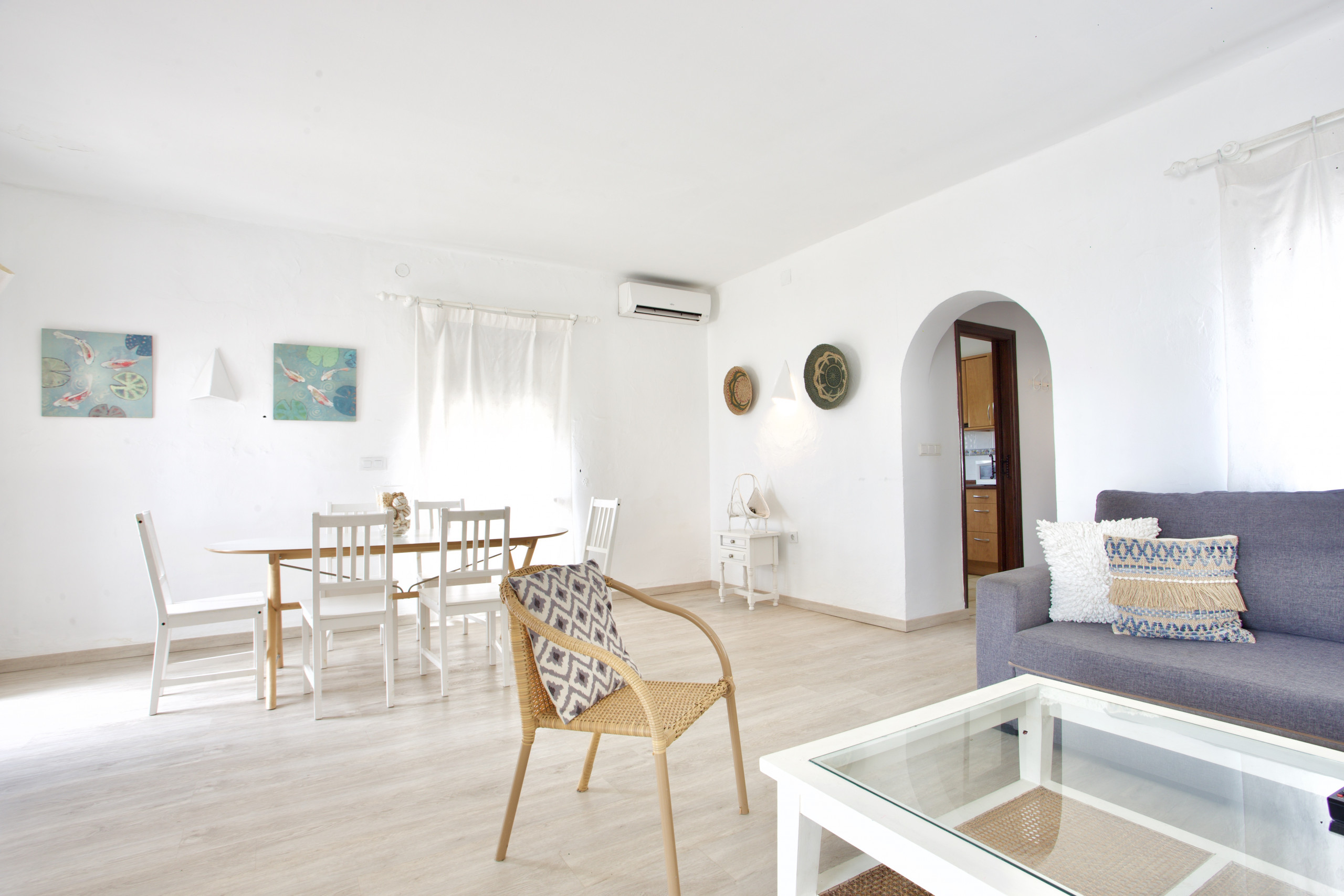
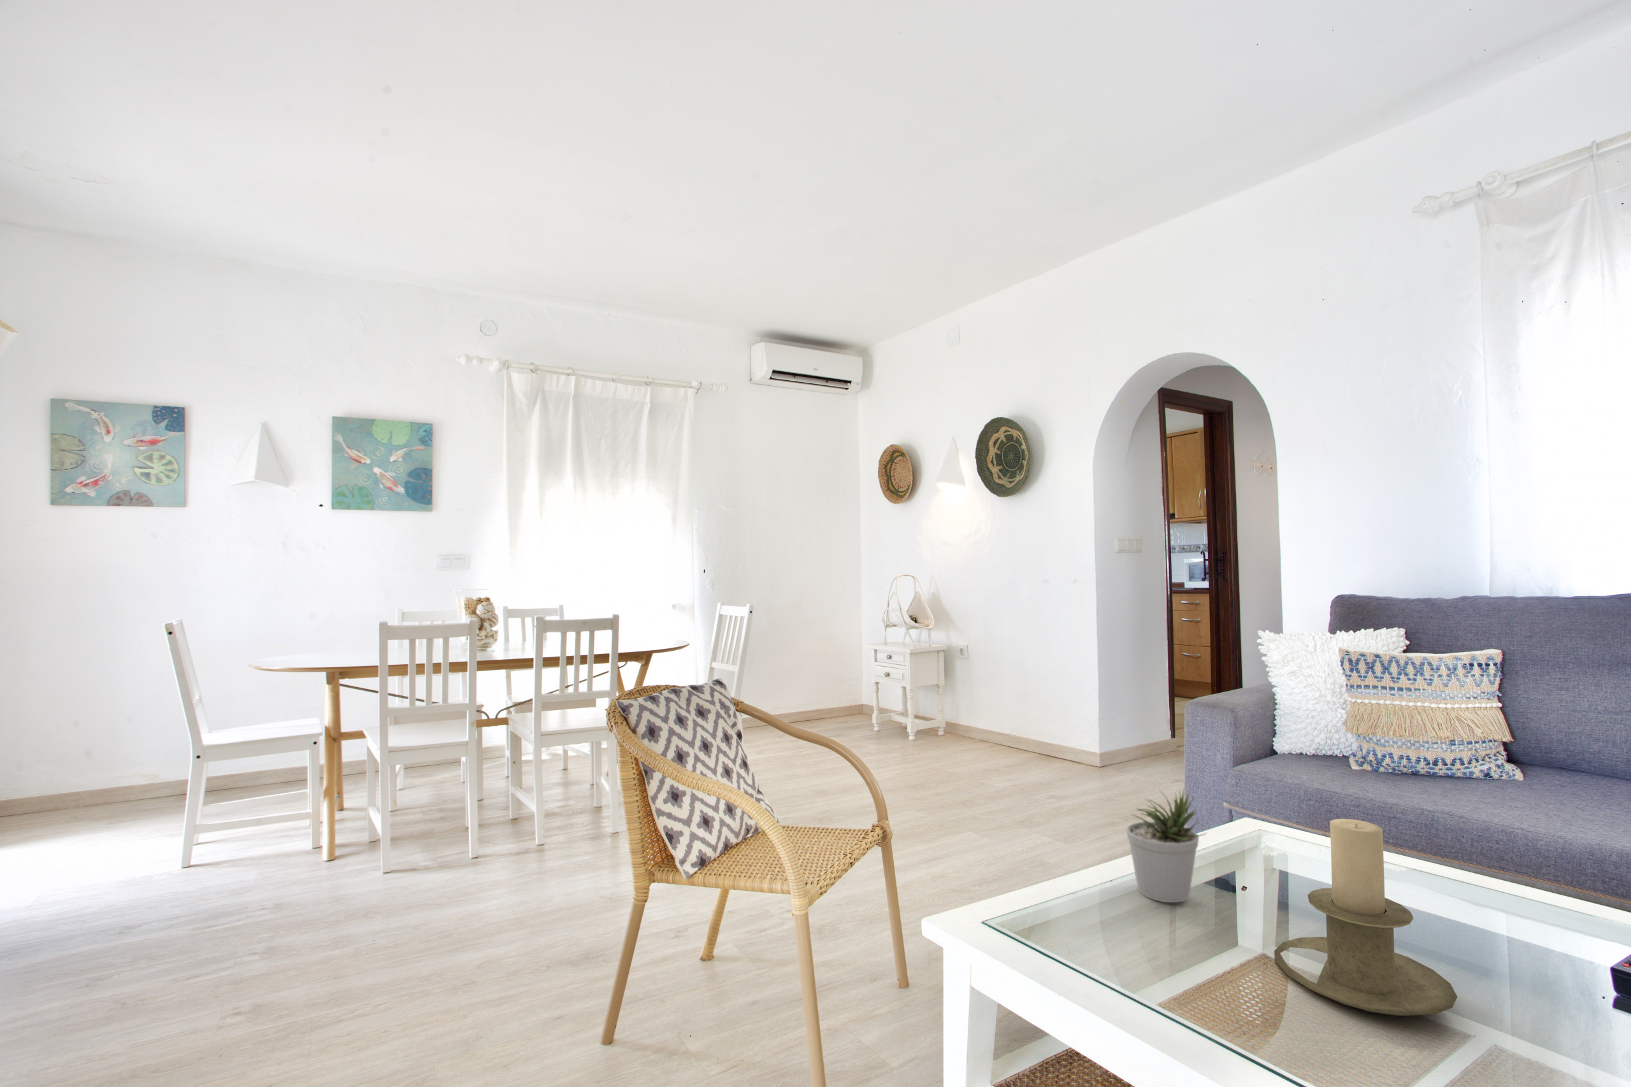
+ candle holder (1358, 903)
+ potted plant (1165, 841)
